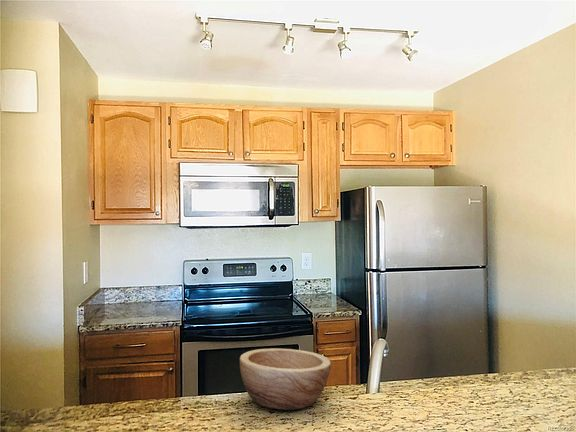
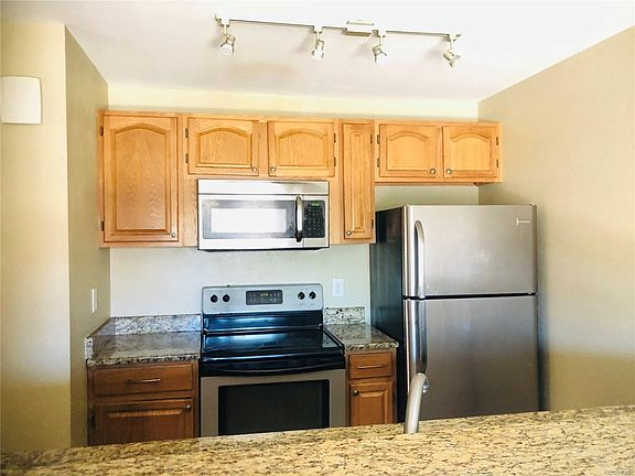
- bowl (285, 377)
